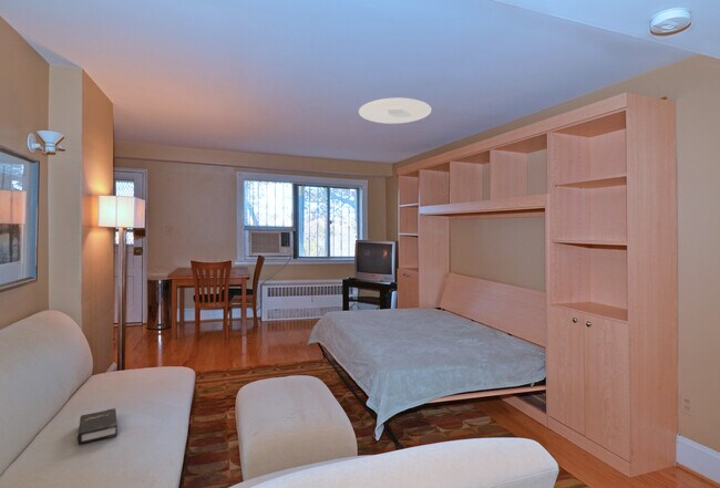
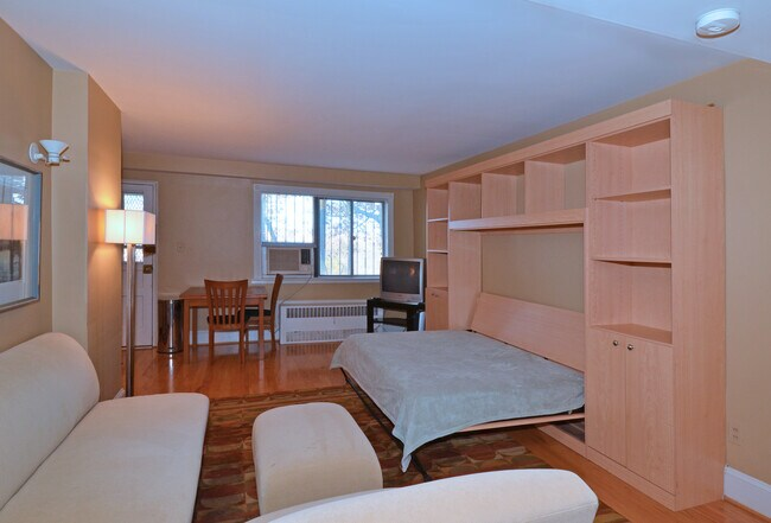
- ceiling light (394, 107)
- hardback book (97, 425)
